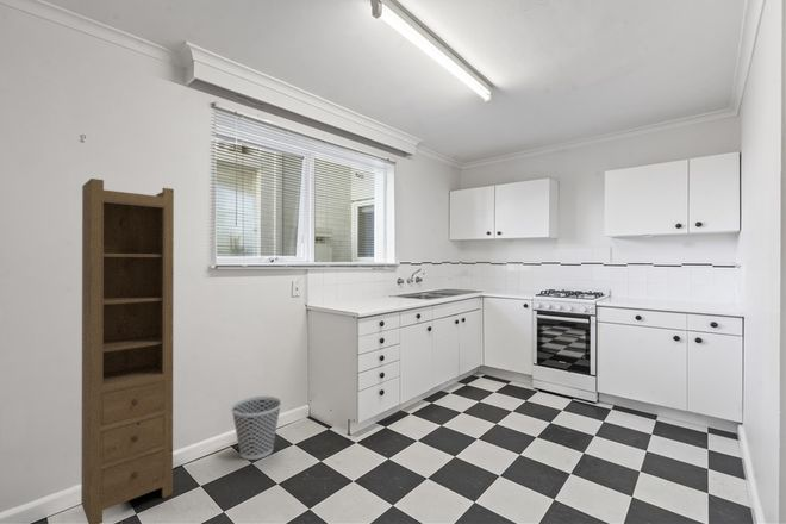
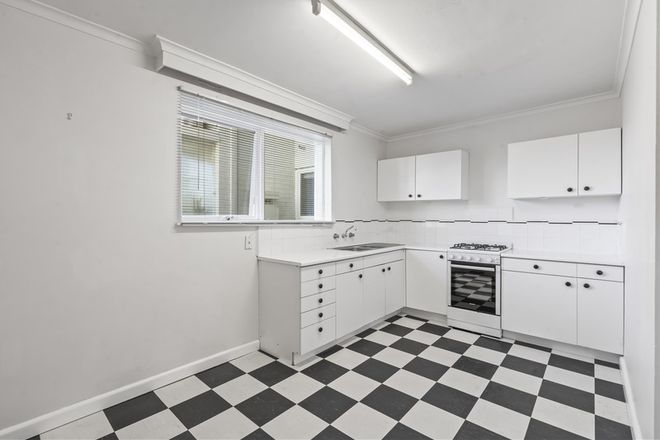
- wastebasket (256, 428)
- shelving unit (129, 343)
